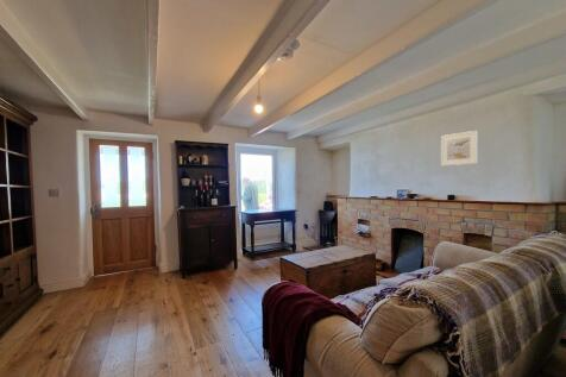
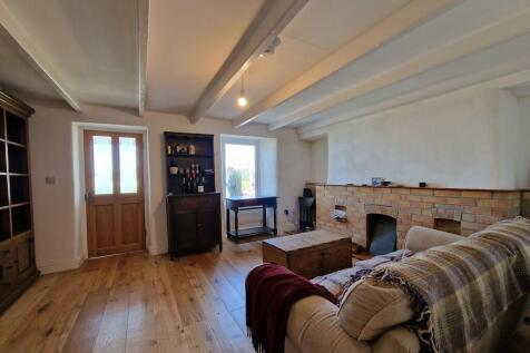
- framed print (458, 149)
